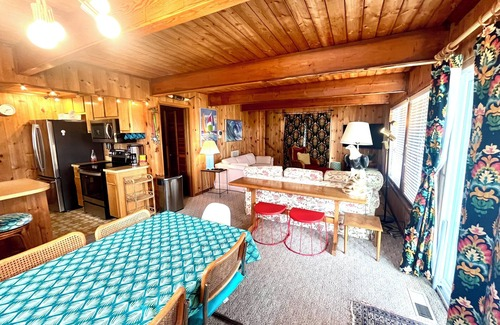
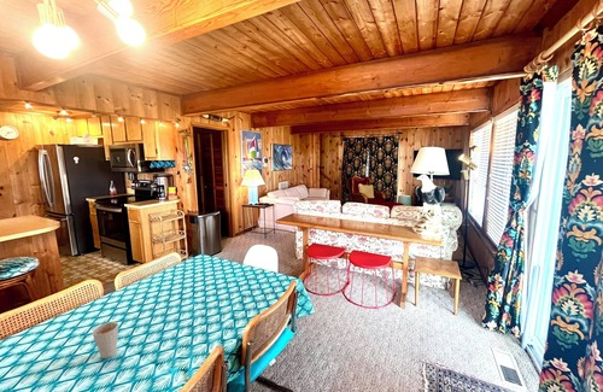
+ cup (107, 338)
